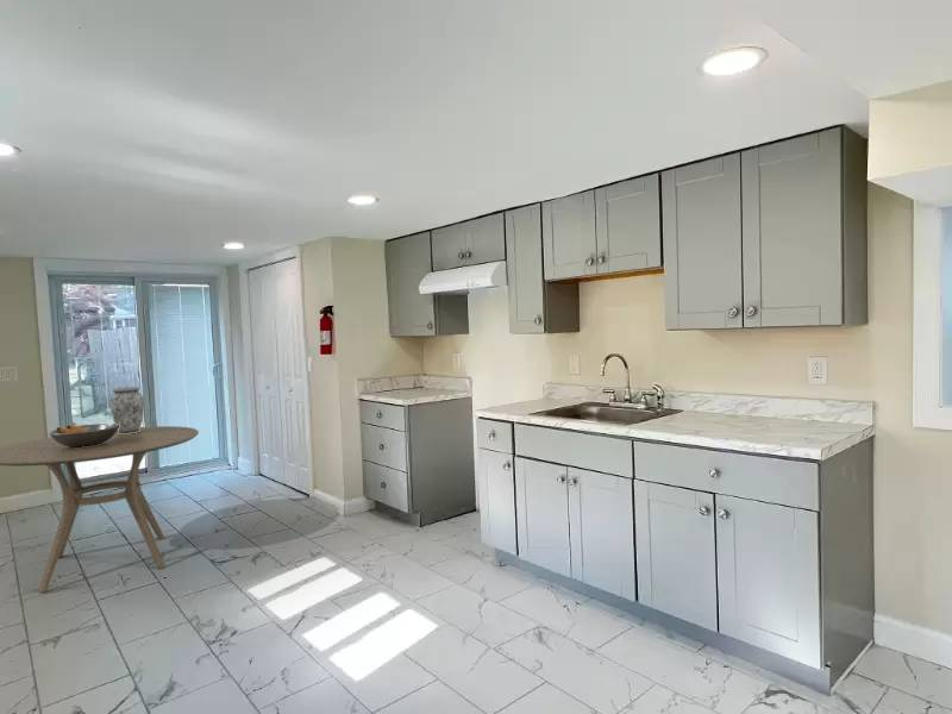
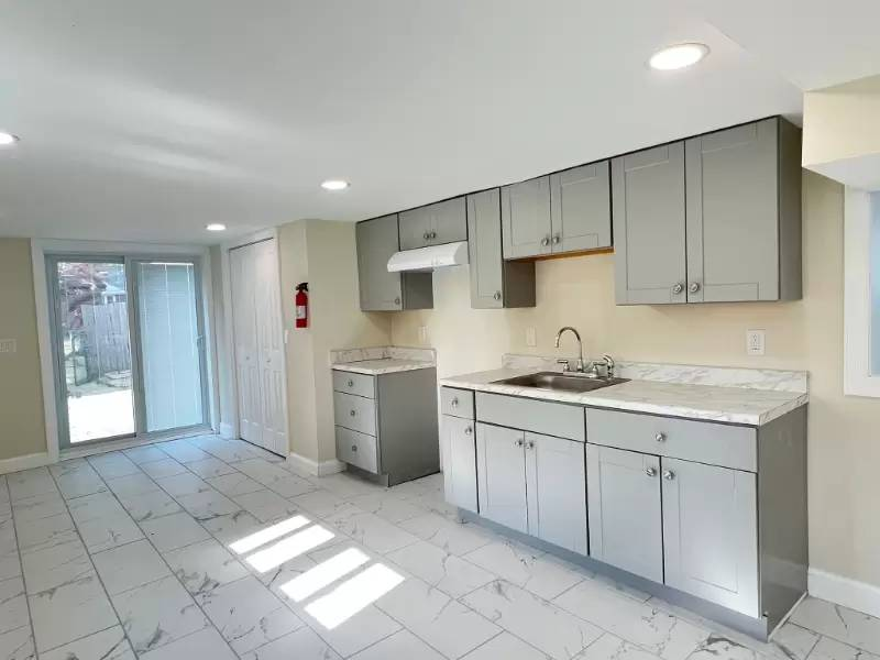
- dining table (102, 502)
- fruit bowl (86, 433)
- vase (127, 409)
